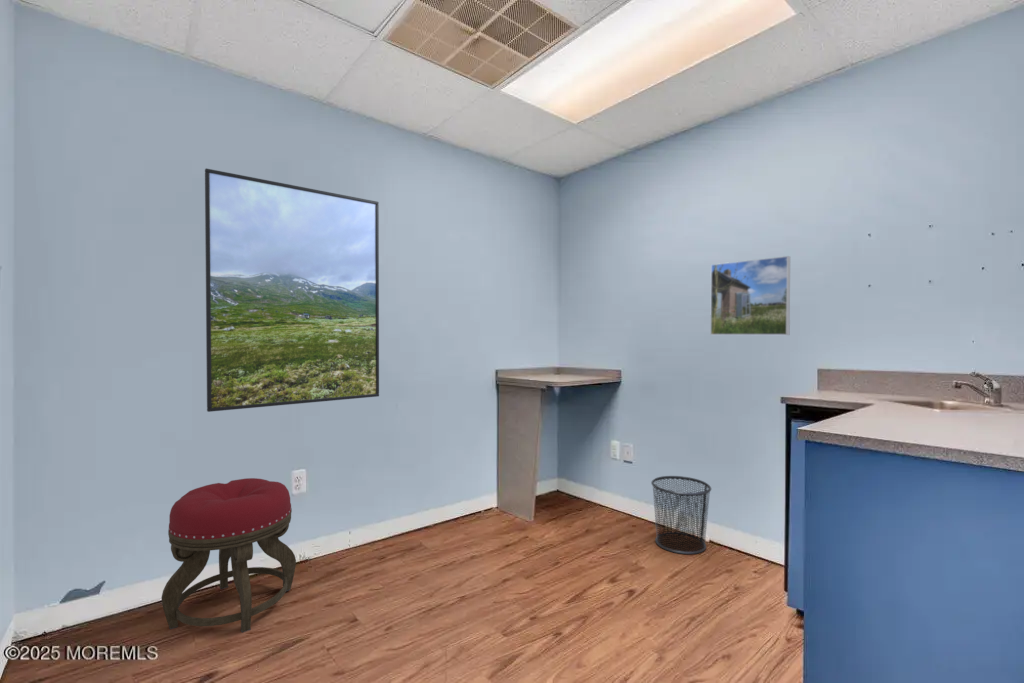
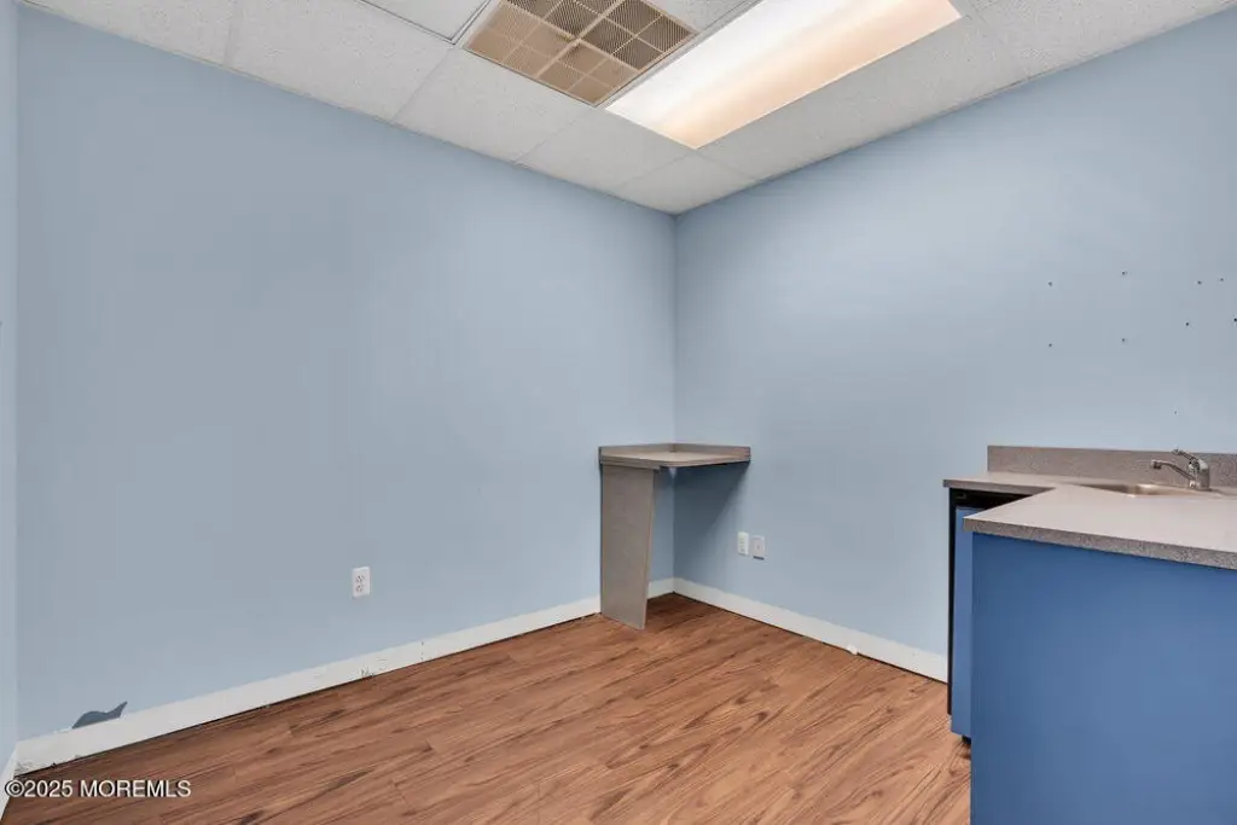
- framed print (748, 297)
- waste bin (680, 514)
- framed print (301, 295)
- stool (233, 548)
